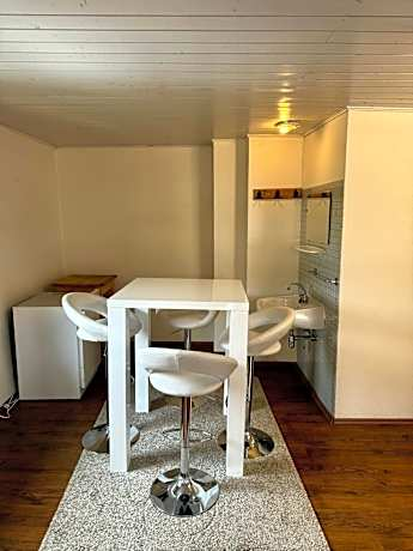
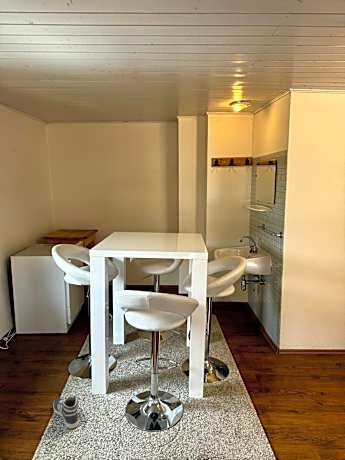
+ sneaker (65, 403)
